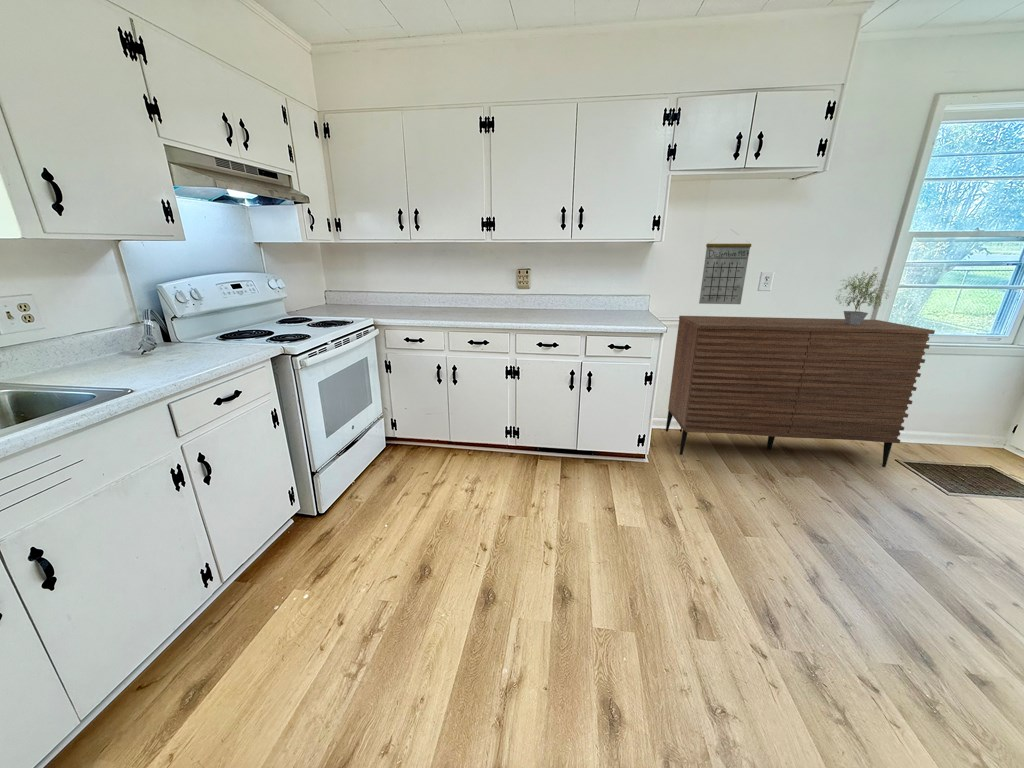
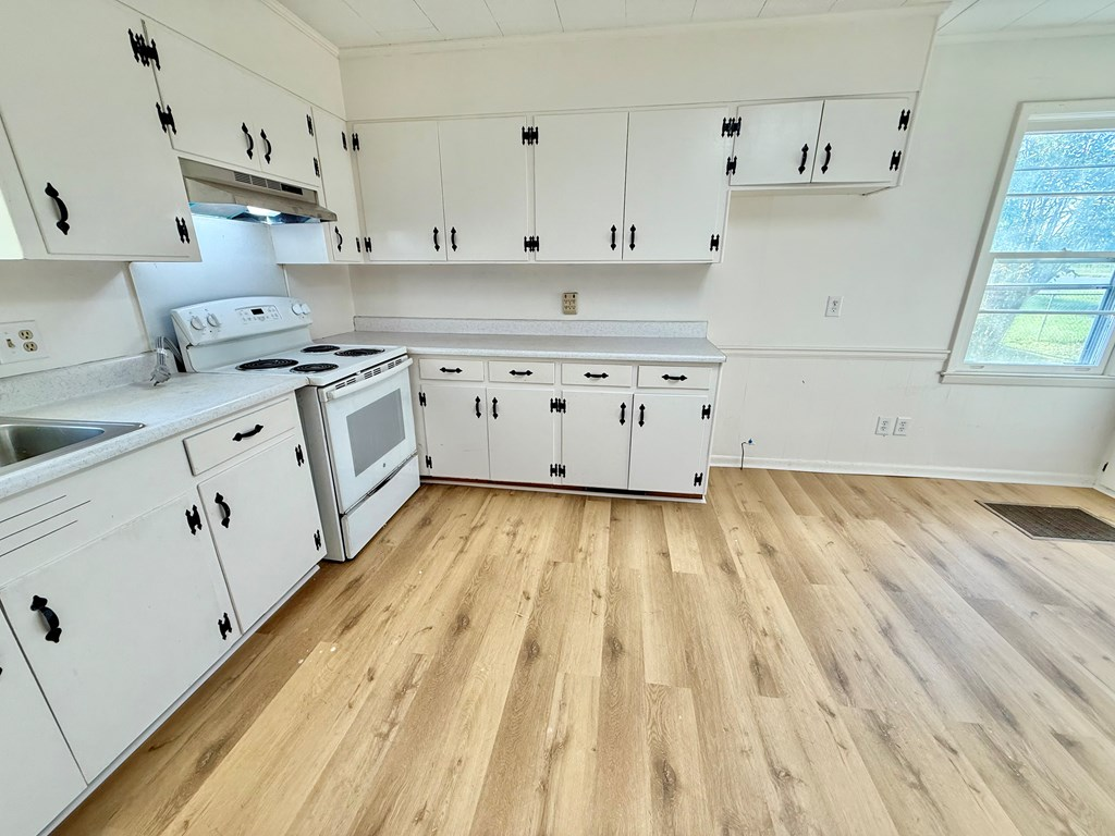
- calendar (725, 267)
- potted plant (861, 295)
- sideboard (779, 388)
